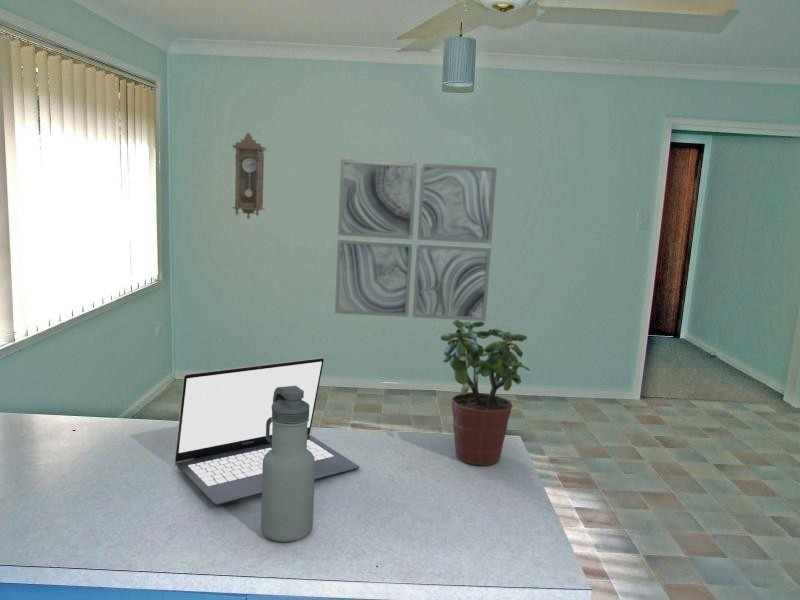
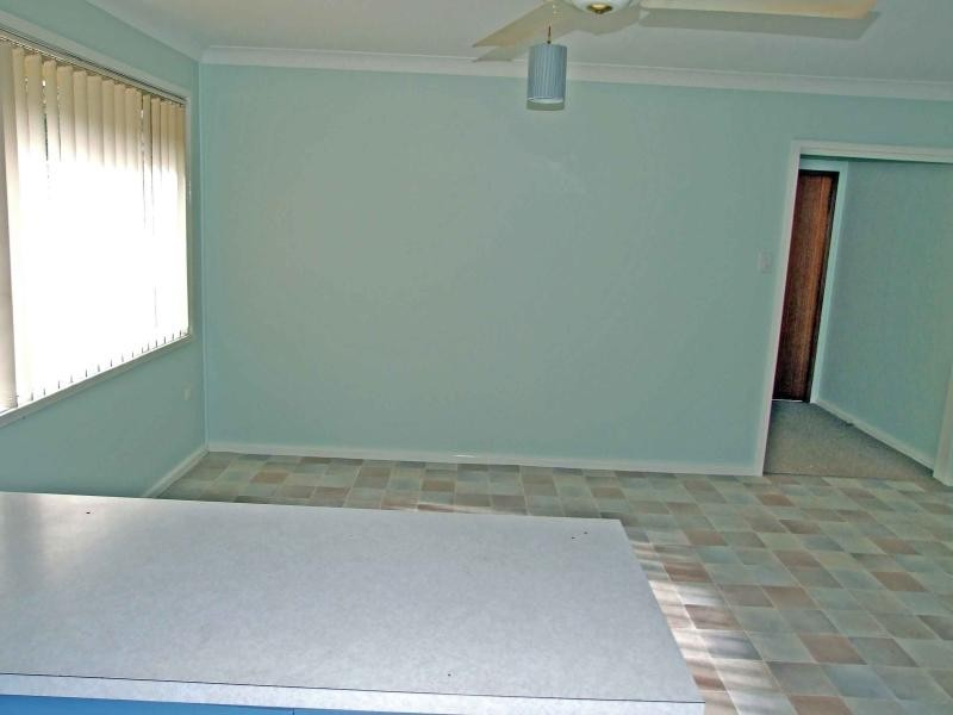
- water bottle (288, 460)
- laptop (268, 418)
- potted plant (477, 386)
- wall art (417, 239)
- pendulum clock (249, 176)
